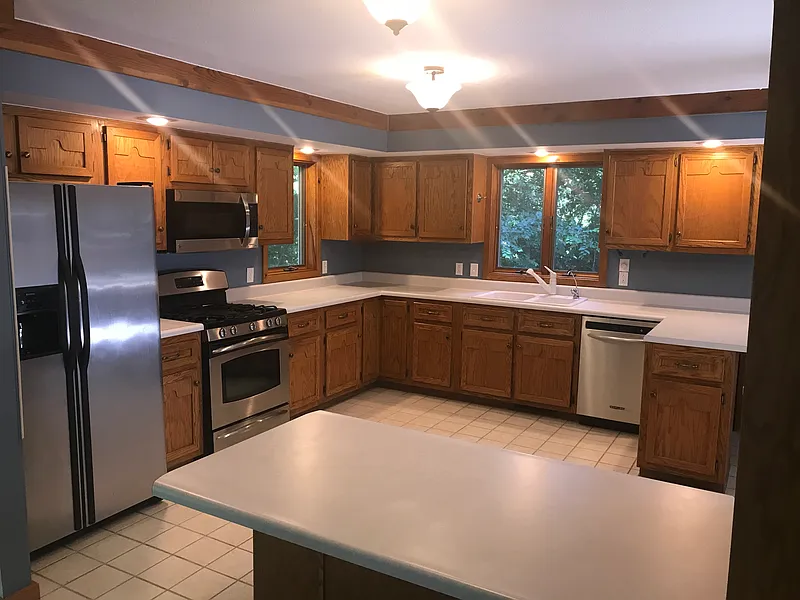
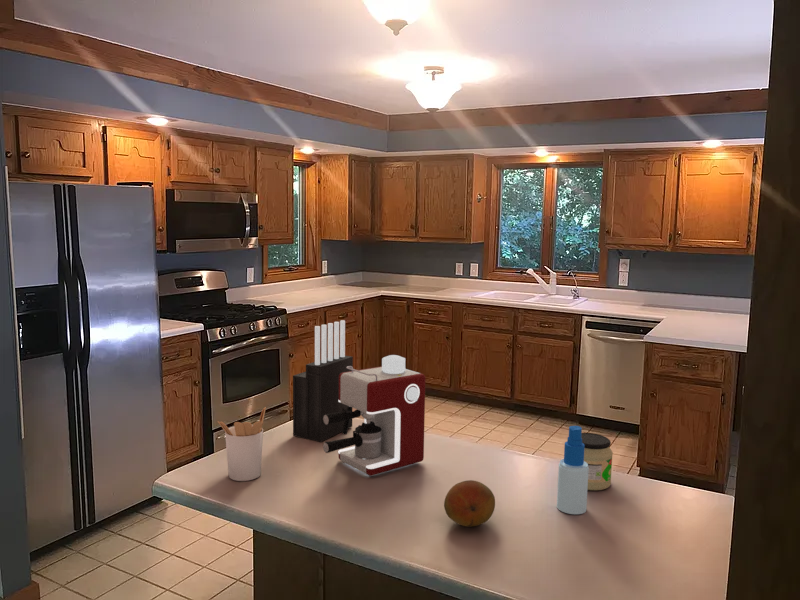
+ spray bottle (573, 467)
+ utensil holder (246, 445)
+ coffee maker (369, 412)
+ jar (589, 460)
+ fruit (469, 501)
+ knife block (320, 377)
